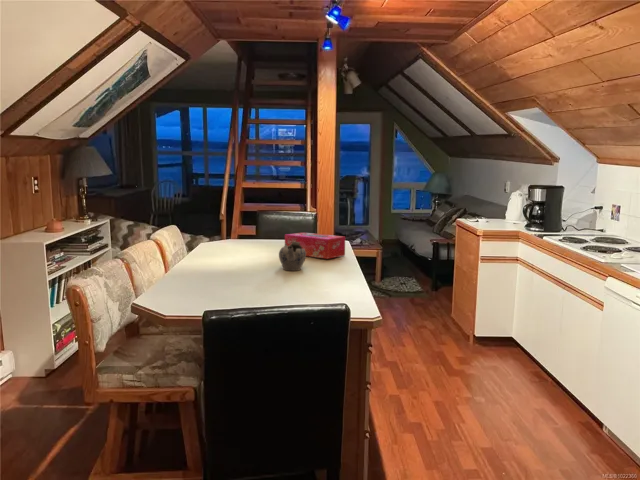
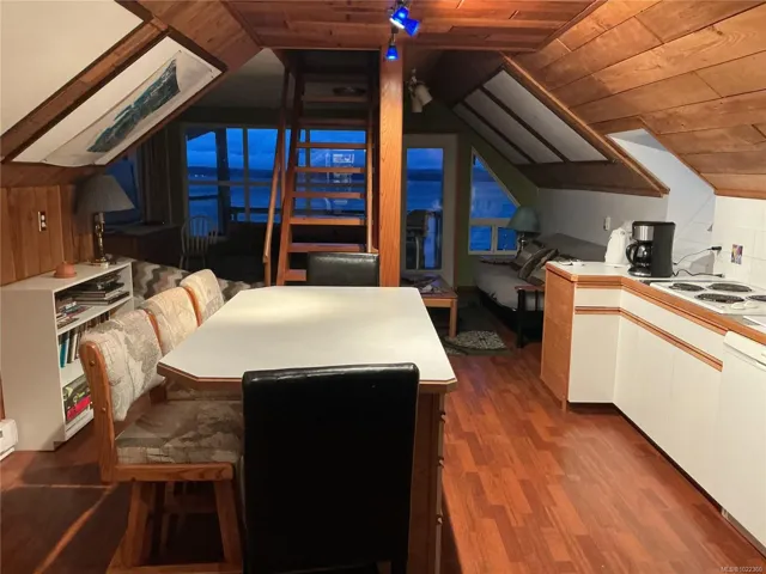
- teapot (292, 256)
- tissue box (314, 244)
